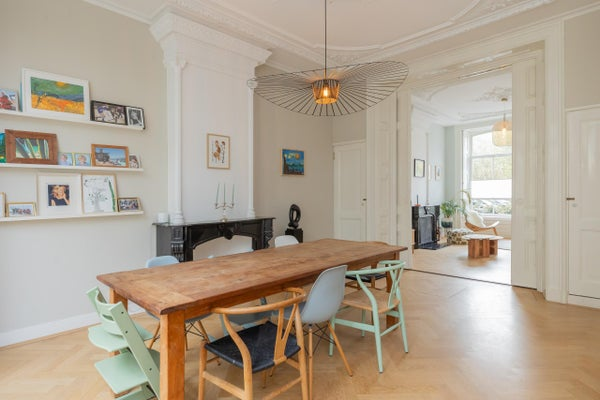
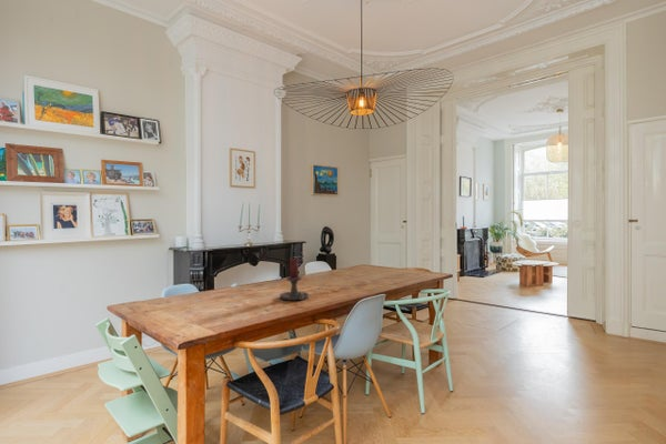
+ candle holder (295, 278)
